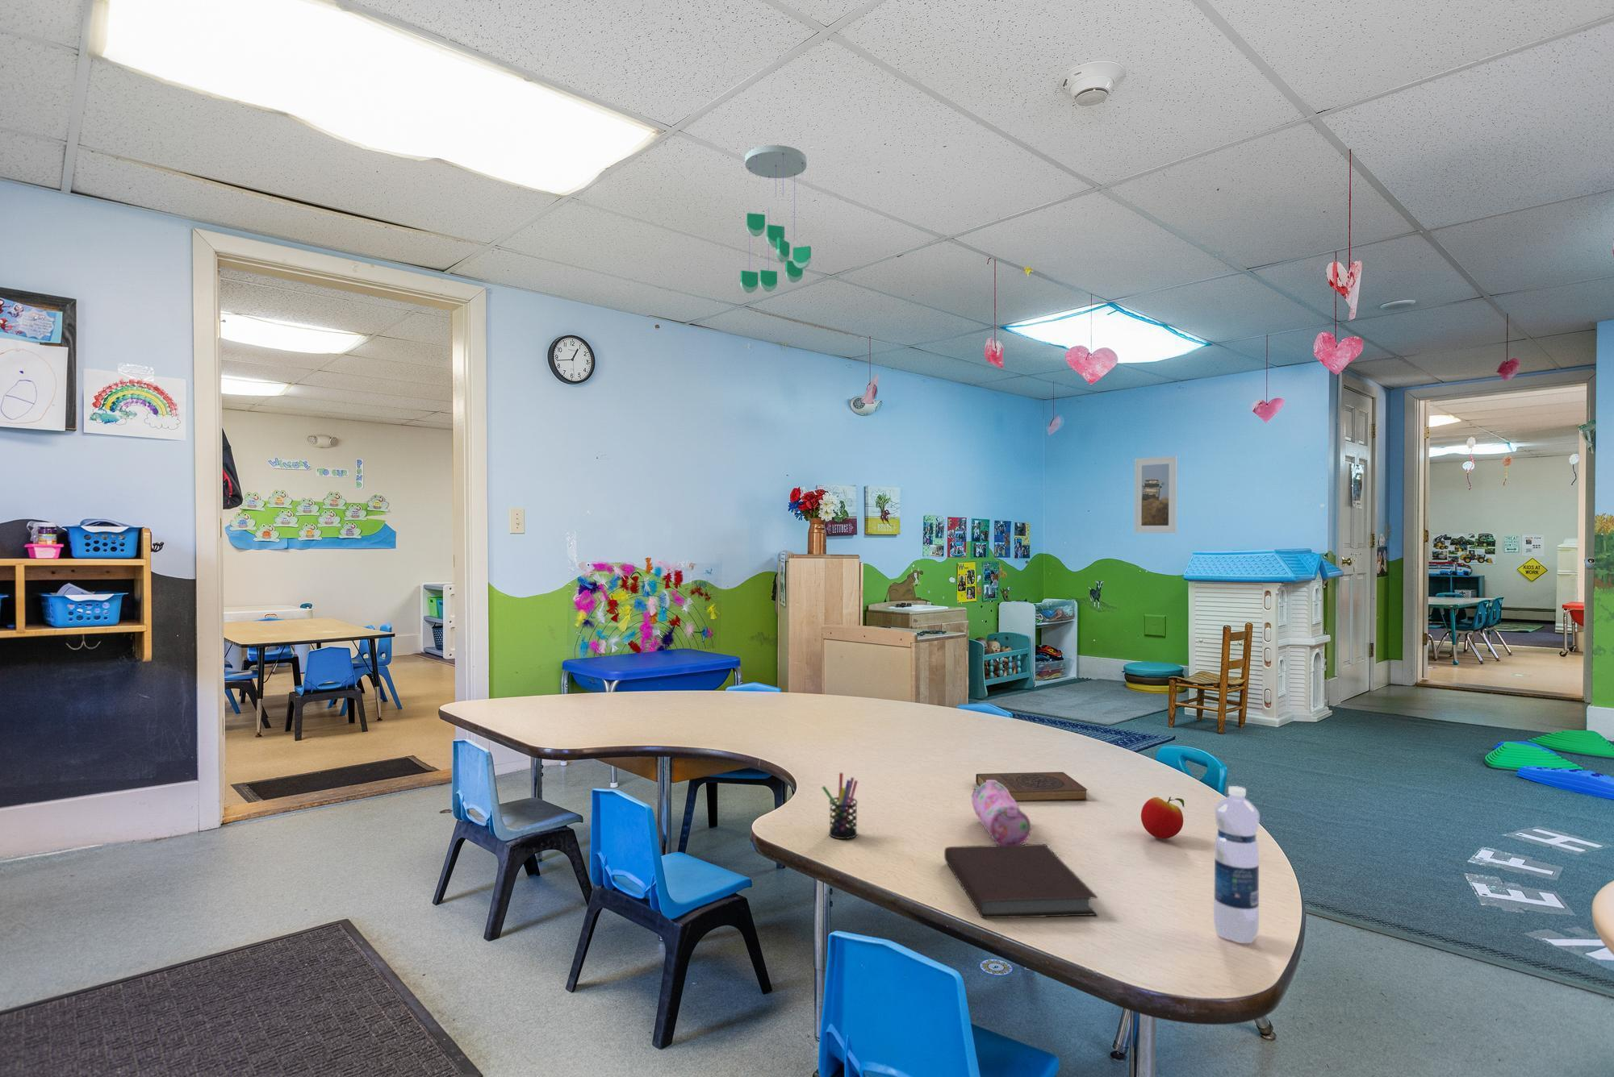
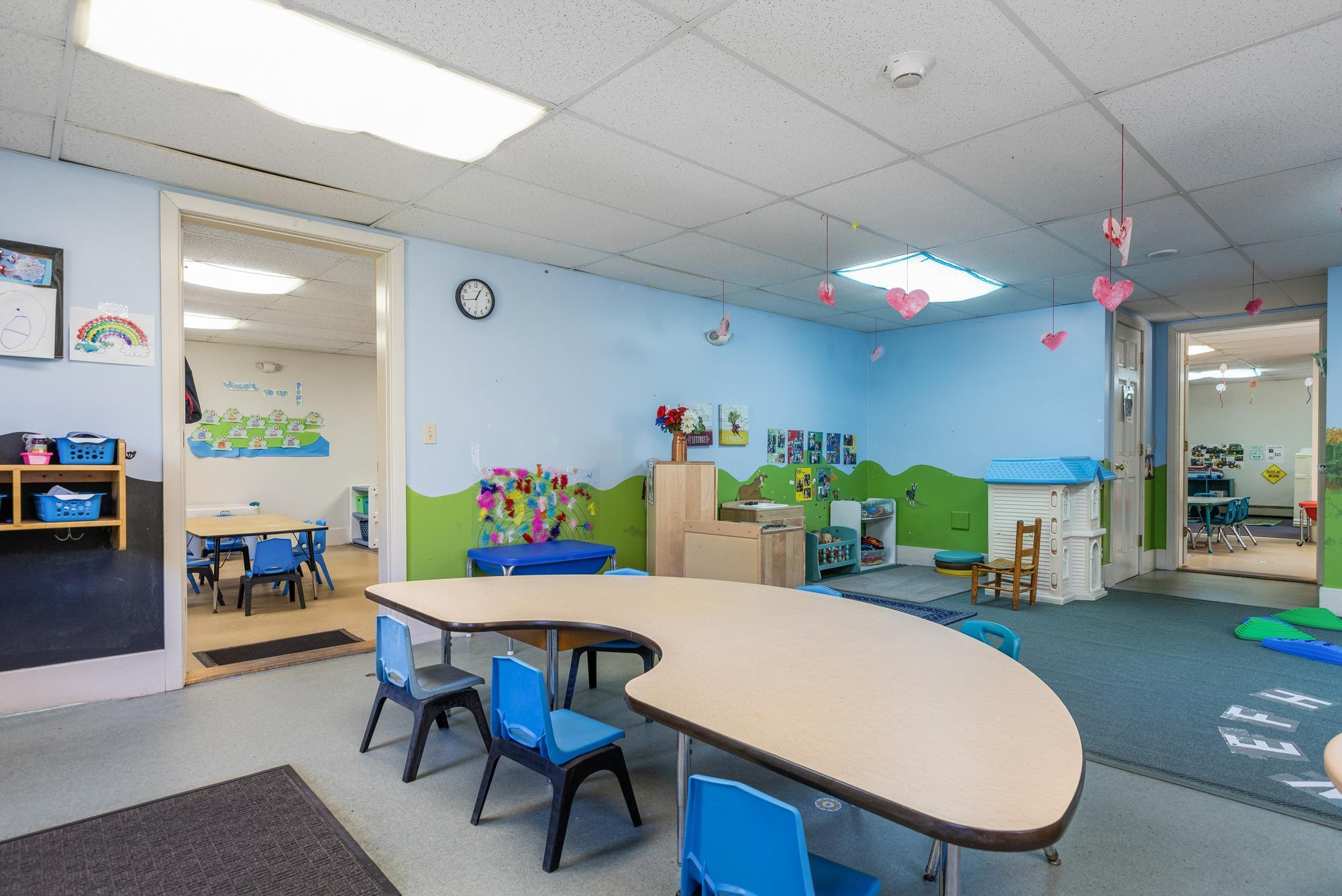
- pen holder (839, 804)
- apple (1162, 816)
- notebook (1015, 877)
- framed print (1155, 495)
- book (1029, 786)
- pencil case (999, 811)
- water bottle (1236, 862)
- ceiling mobile (776, 226)
